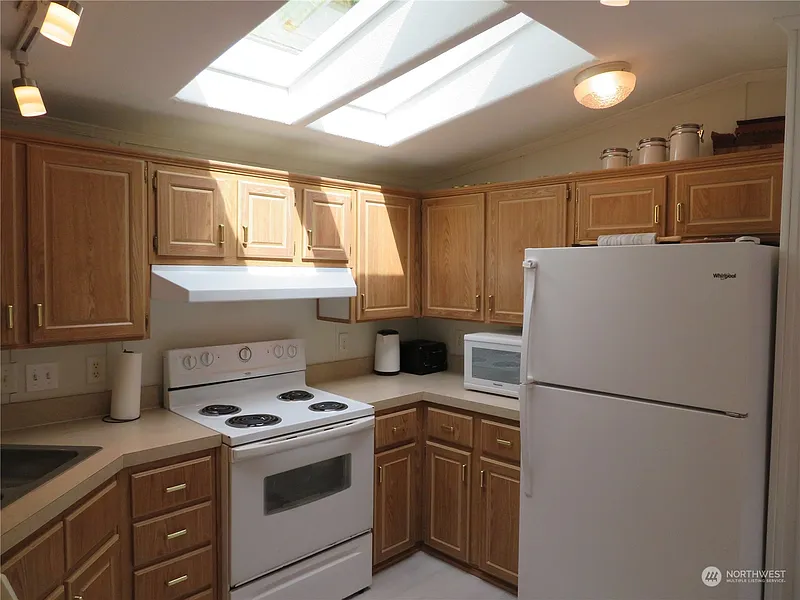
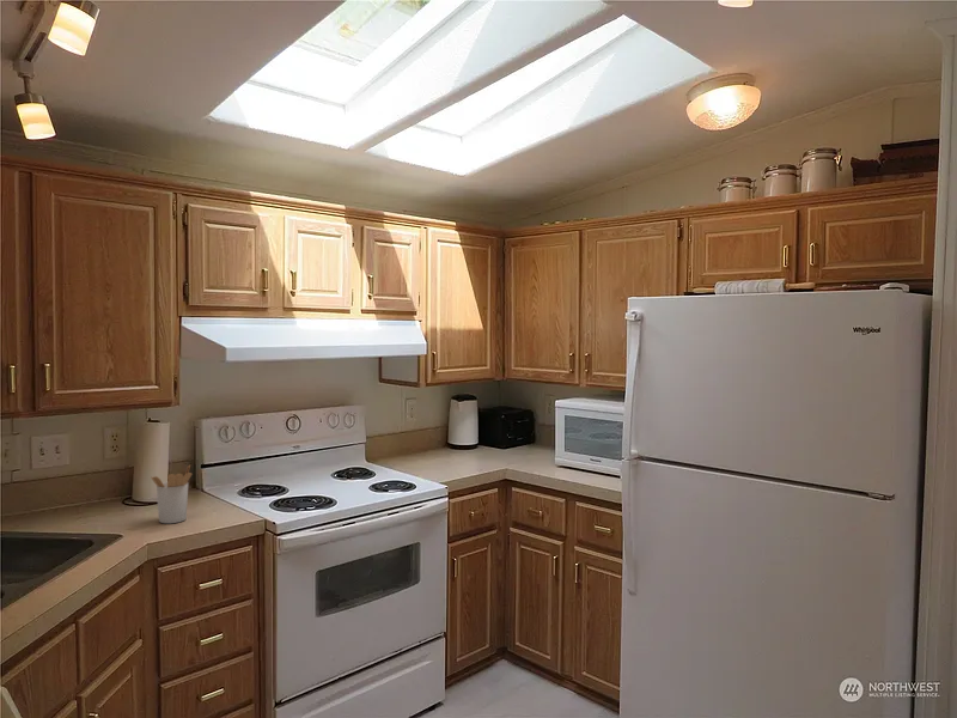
+ utensil holder (175, 494)
